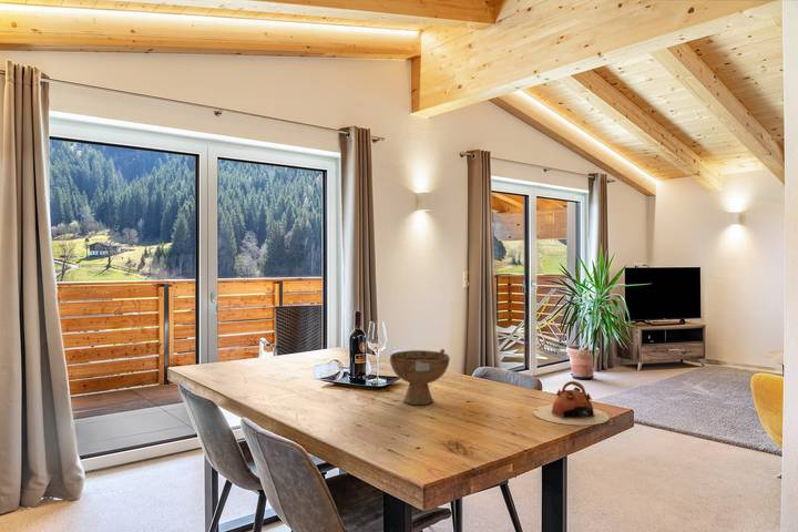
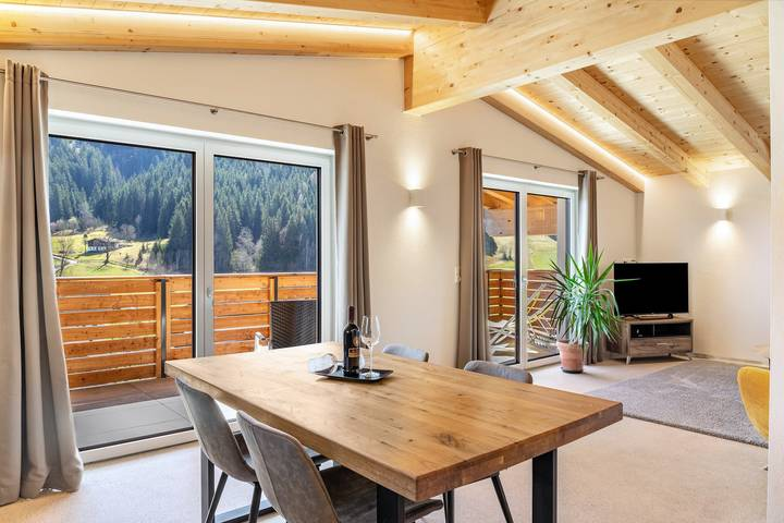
- bowl (419, 376)
- teapot (570, 398)
